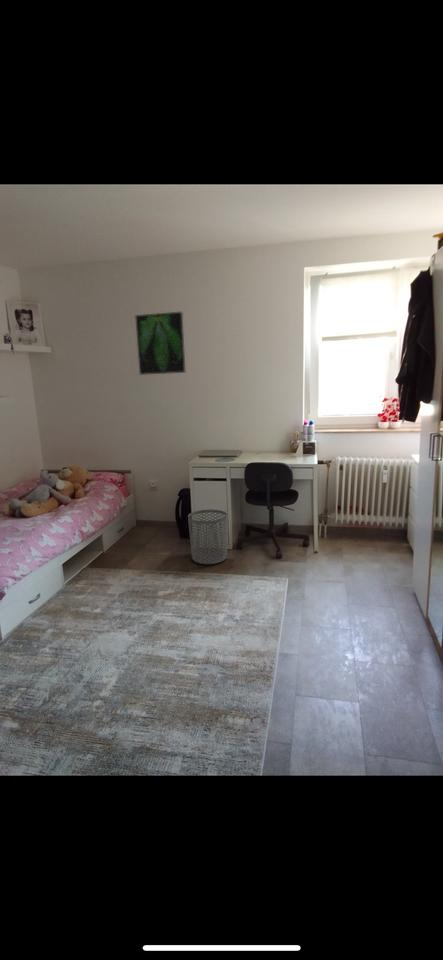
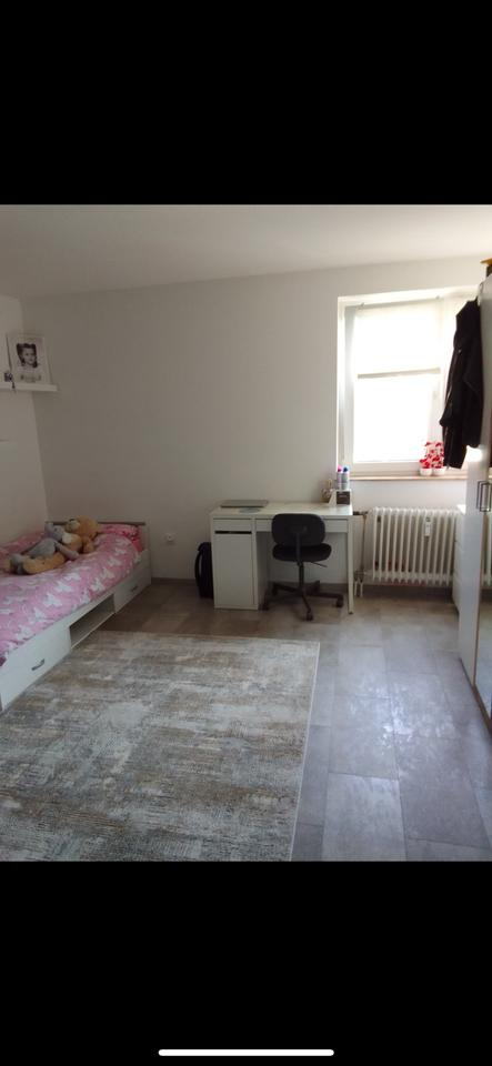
- waste bin (208, 536)
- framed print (160, 344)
